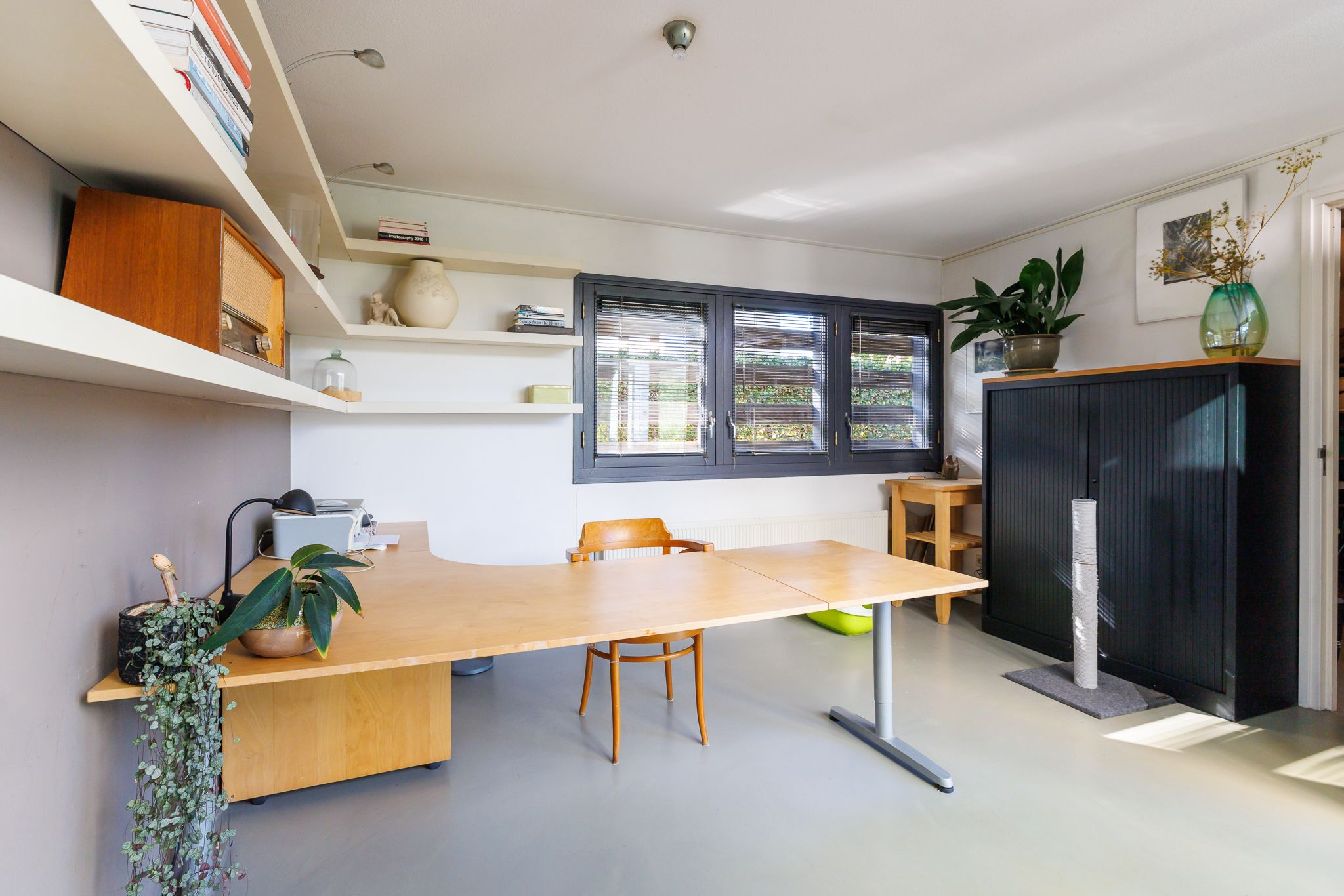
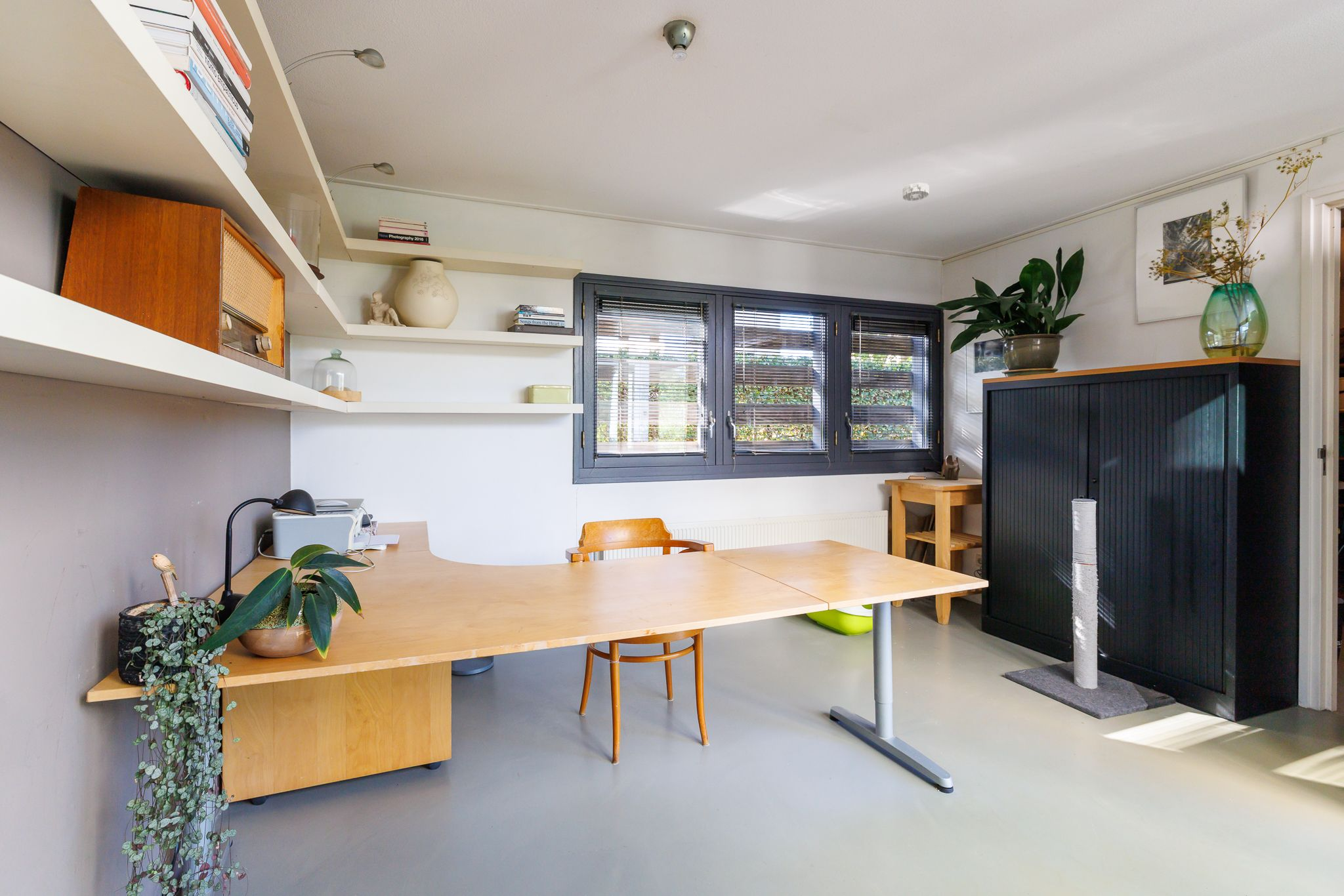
+ smoke detector (915, 191)
